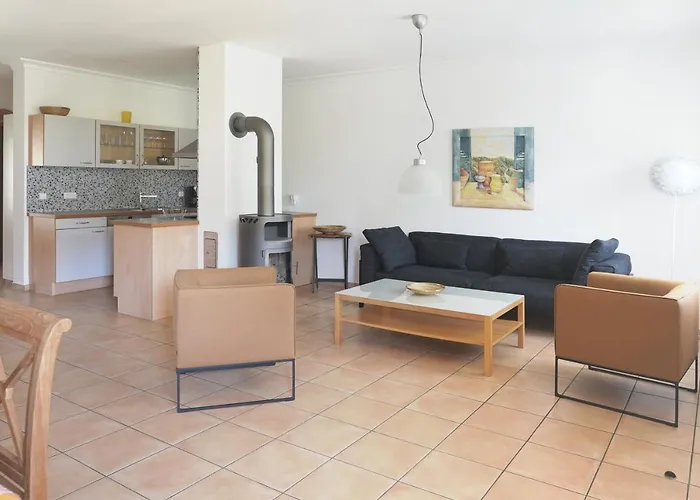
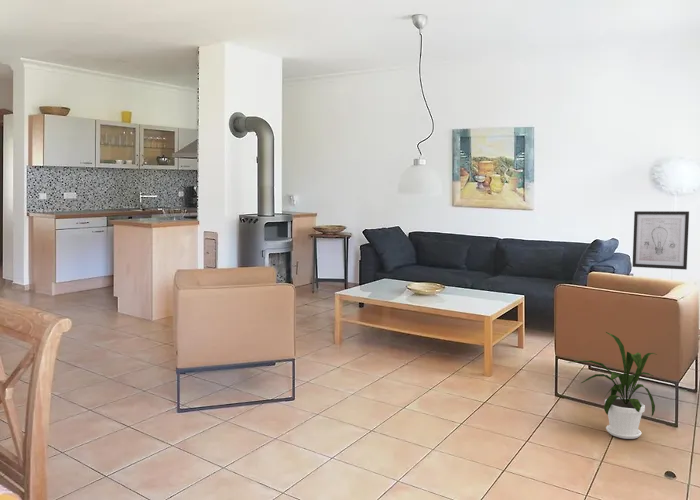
+ house plant (622, 385)
+ wall art (660, 239)
